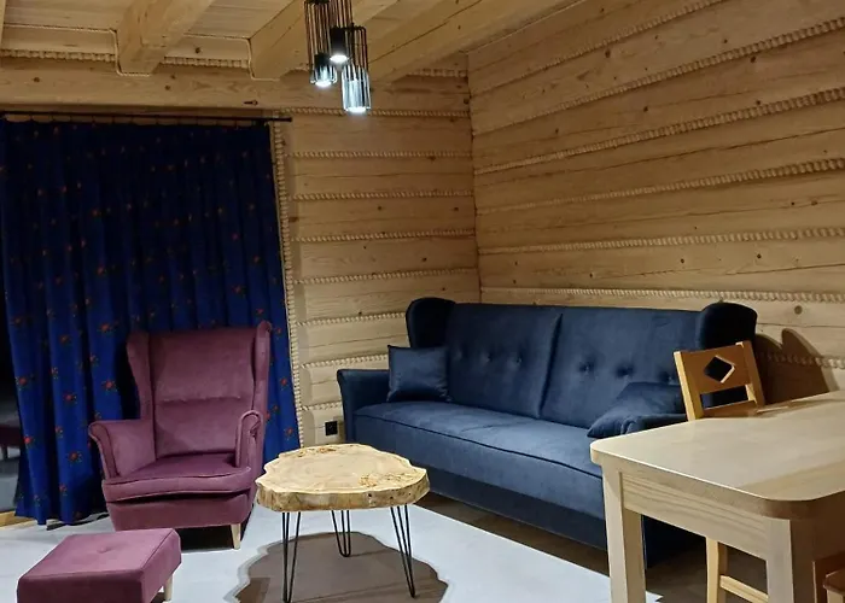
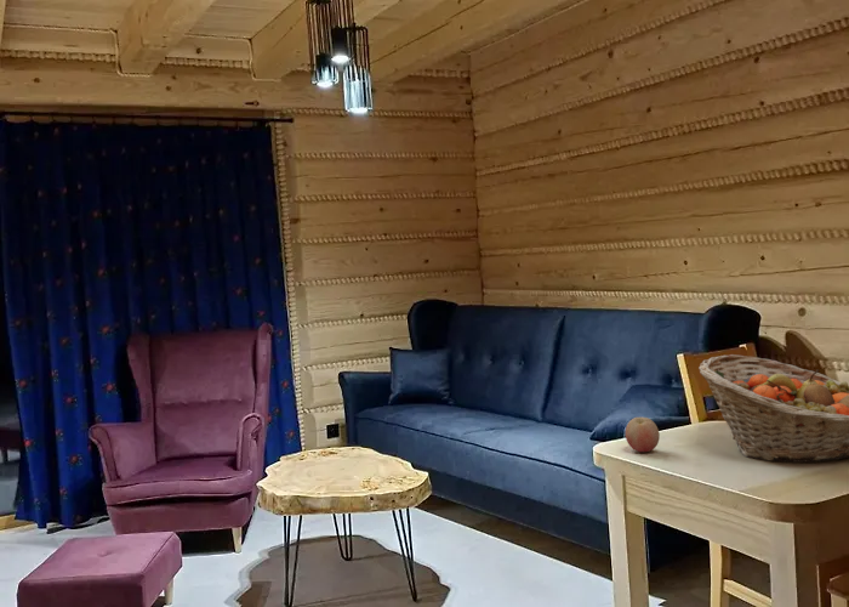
+ fruit (642, 433)
+ fruit basket (788, 402)
